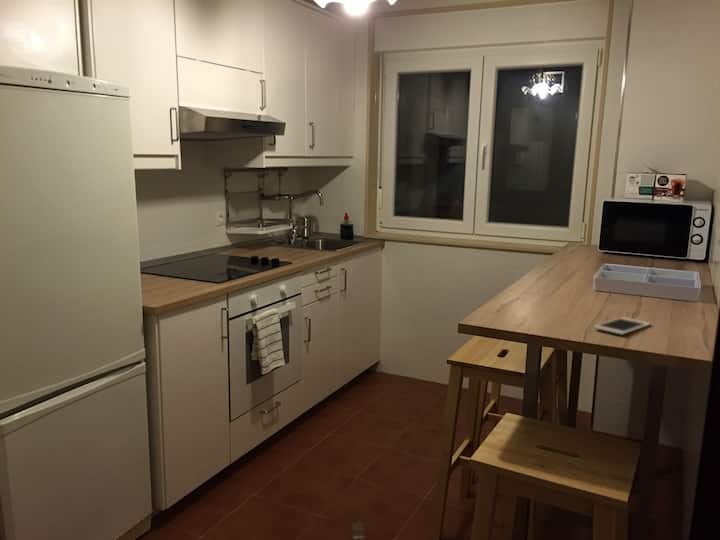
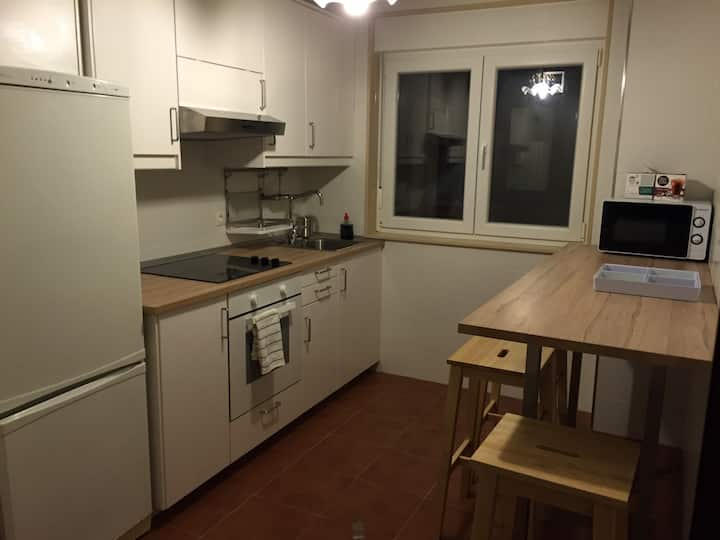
- cell phone (622, 325)
